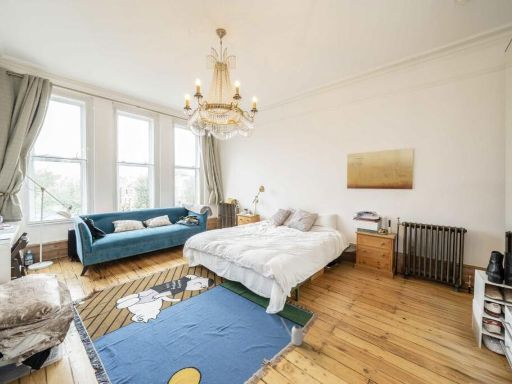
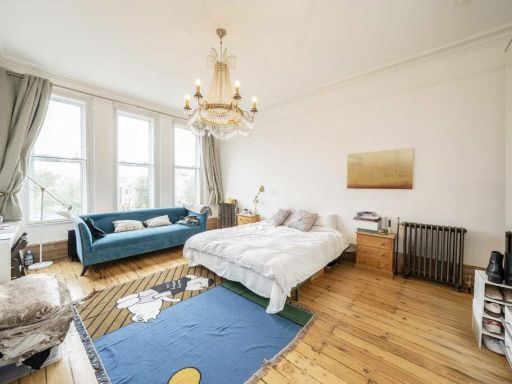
- watering can (293, 332)
